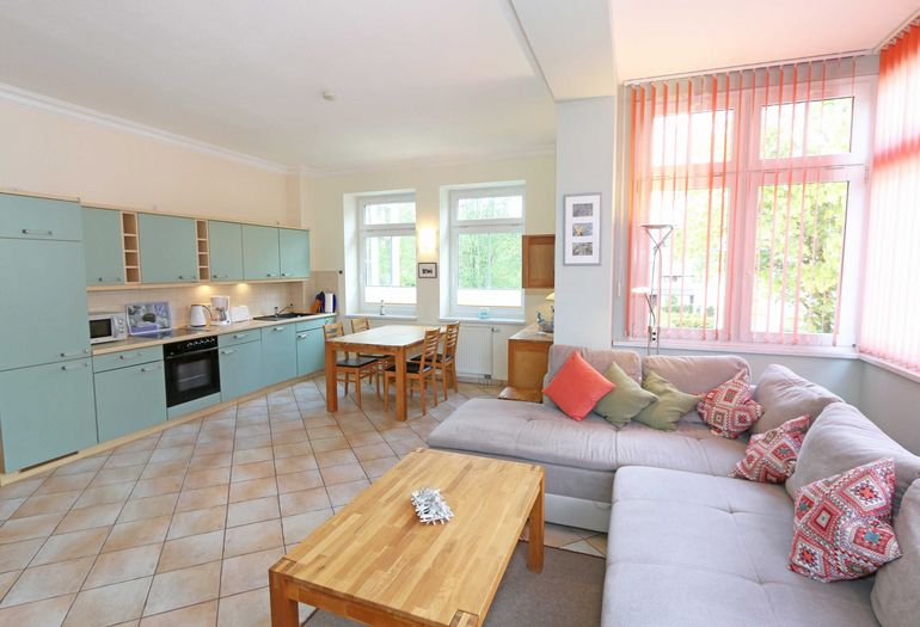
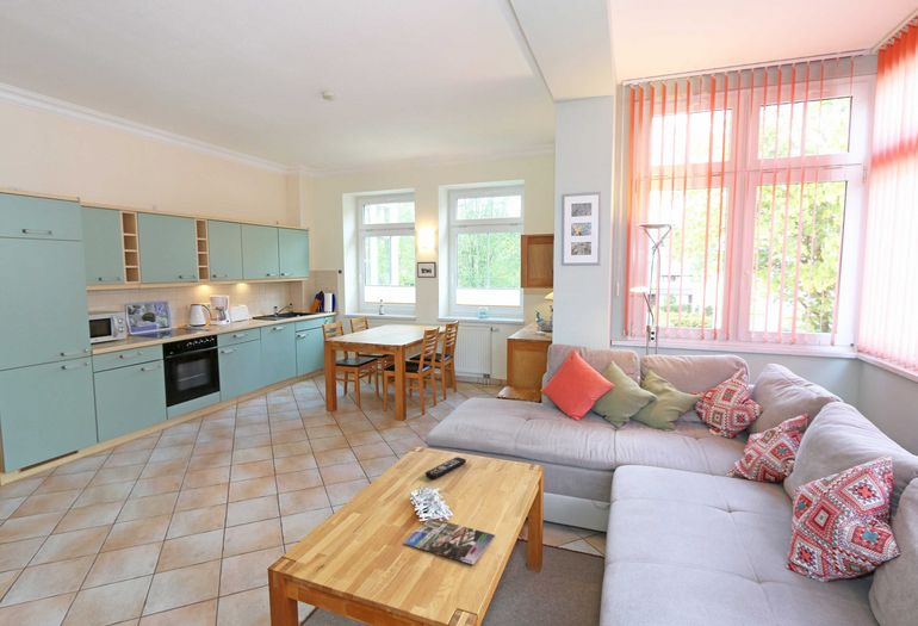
+ remote control (446, 467)
+ magazine (449, 539)
